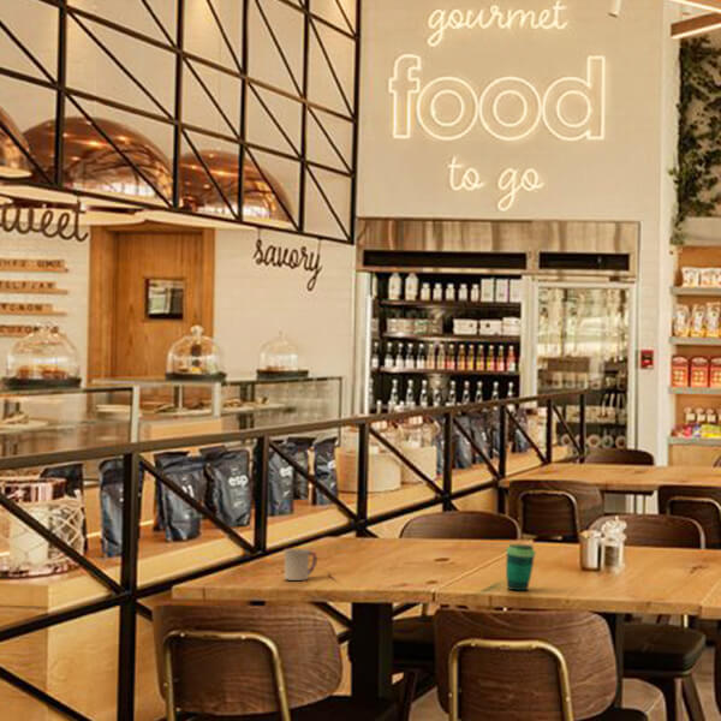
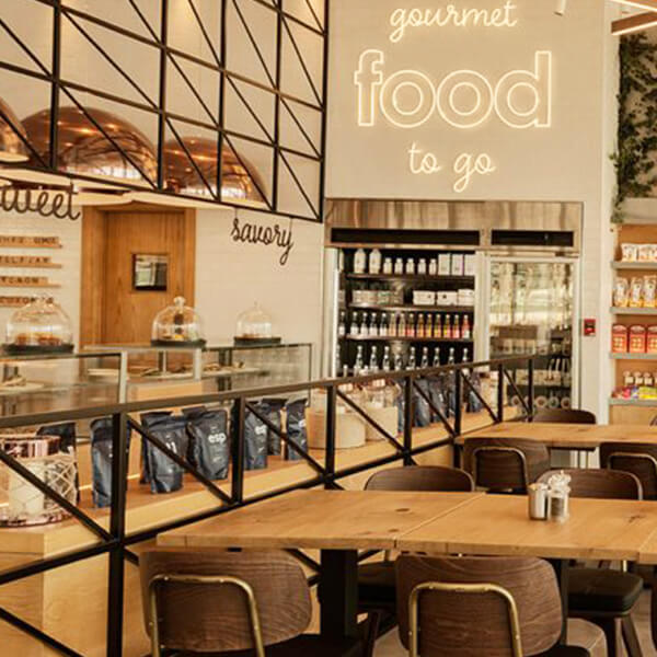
- cup (519, 567)
- cup (300, 564)
